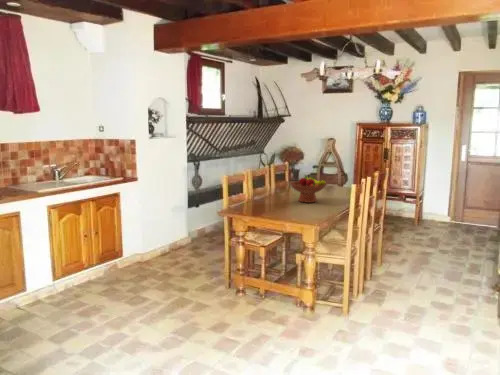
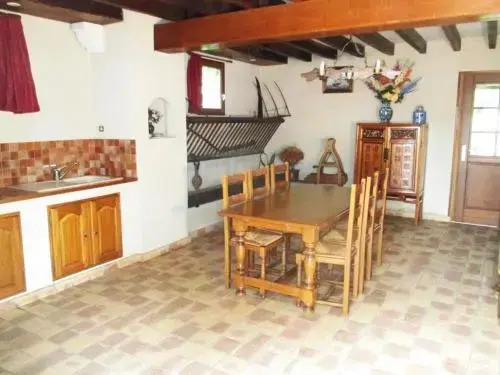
- fruit bowl (307, 188)
